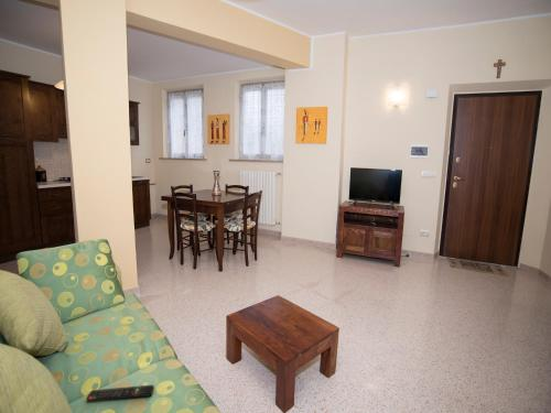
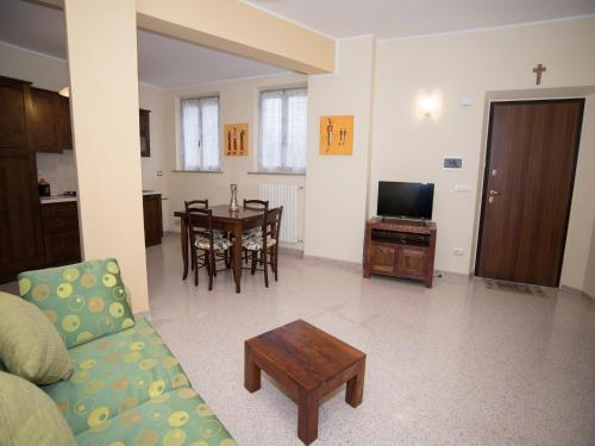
- remote control (120, 393)
